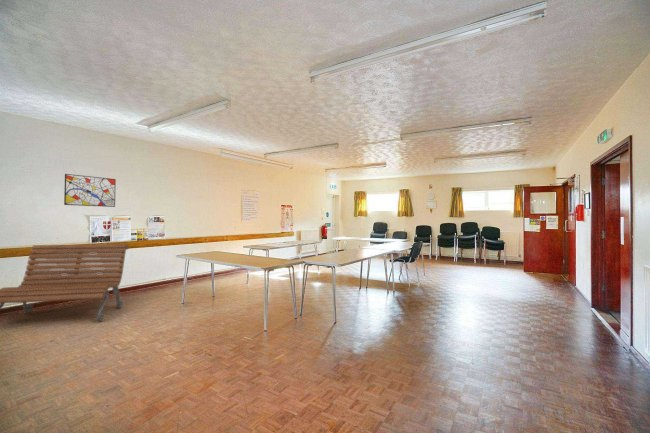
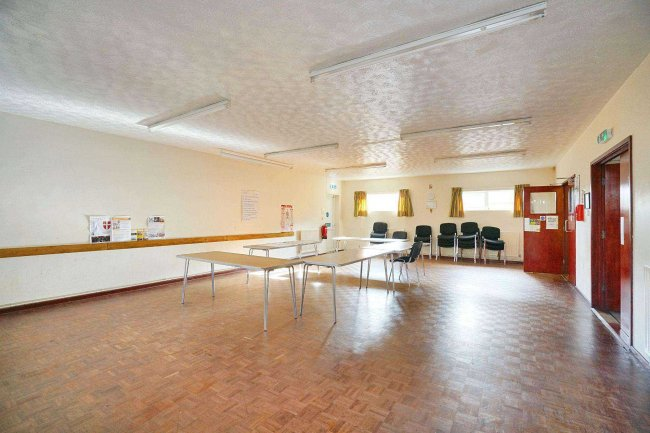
- bench (67, 280)
- wall art (91, 191)
